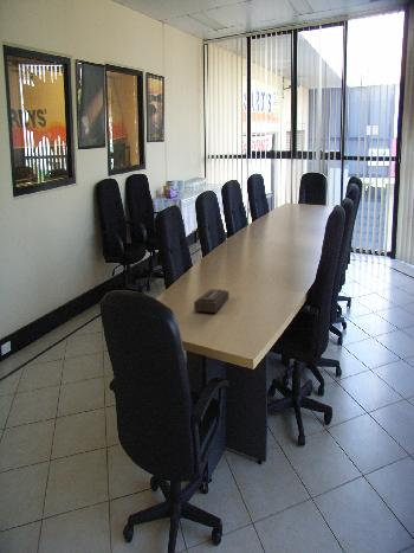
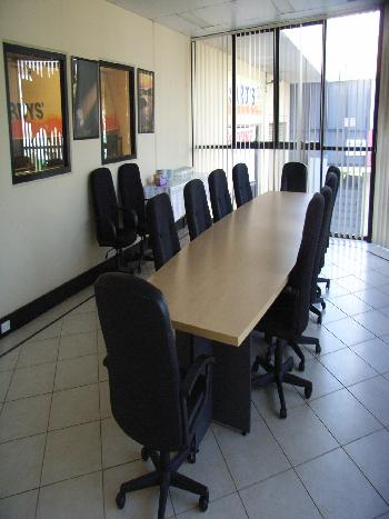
- tissue box (212, 298)
